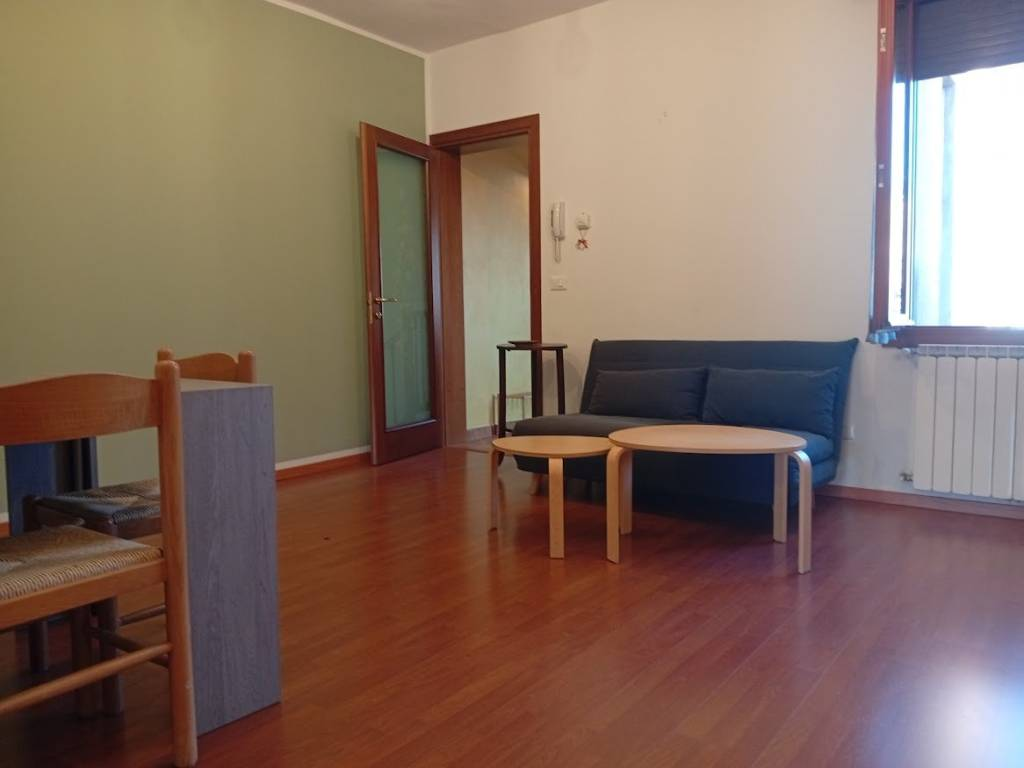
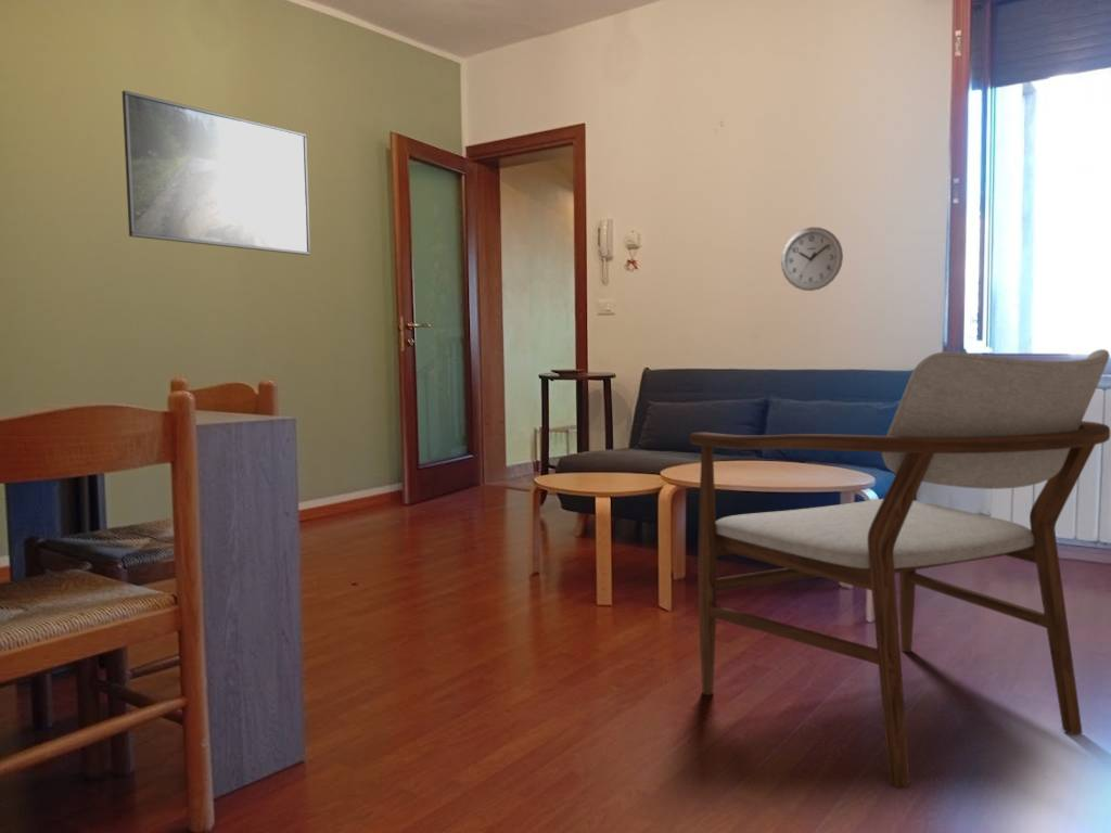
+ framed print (225, 180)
+ wall clock (810, 258)
+ armchair (910, 537)
